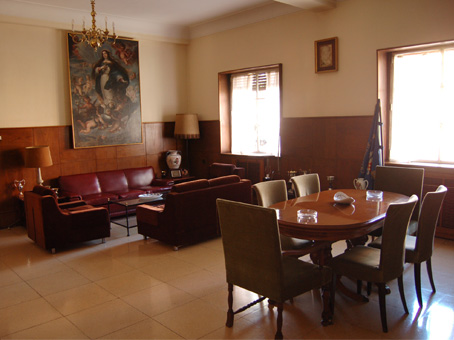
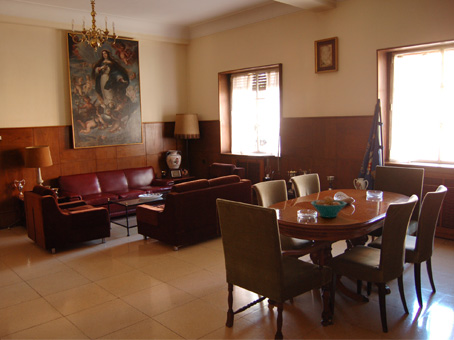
+ fruit bowl (328, 206)
